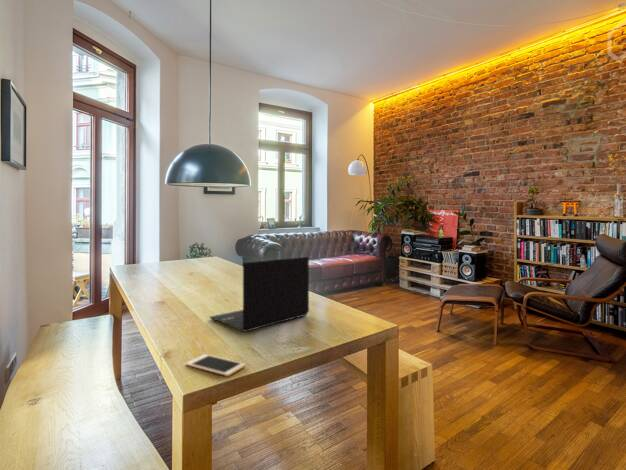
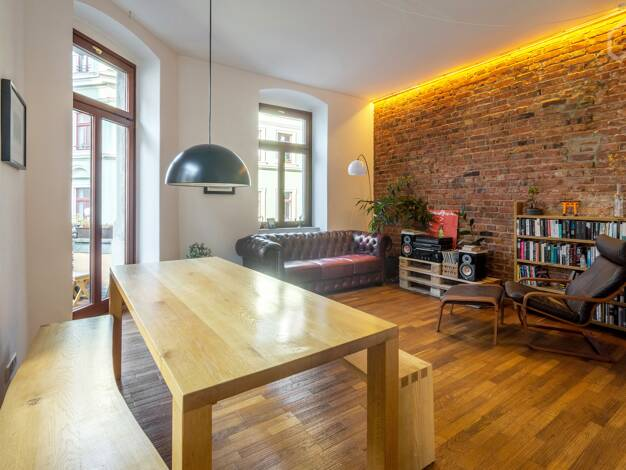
- laptop (260, 287)
- cell phone (215, 364)
